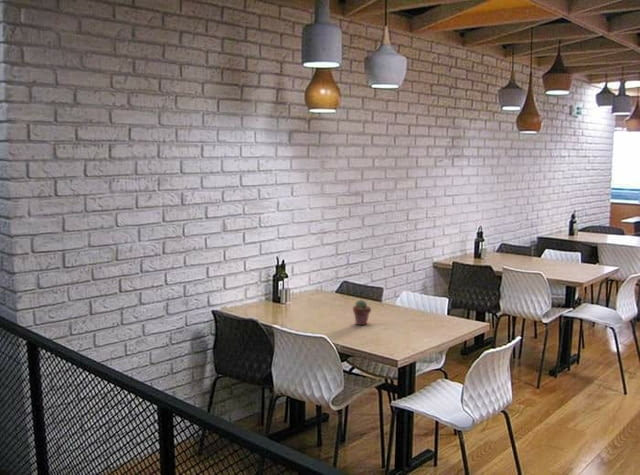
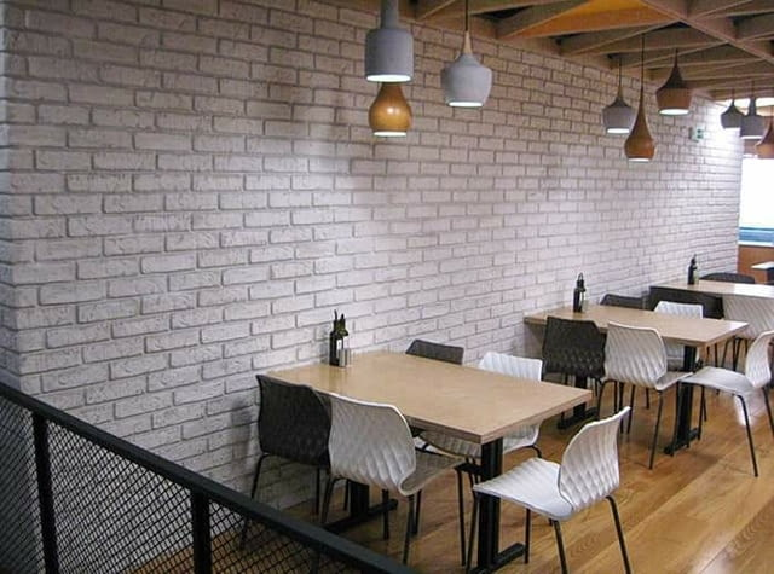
- potted succulent (361, 311)
